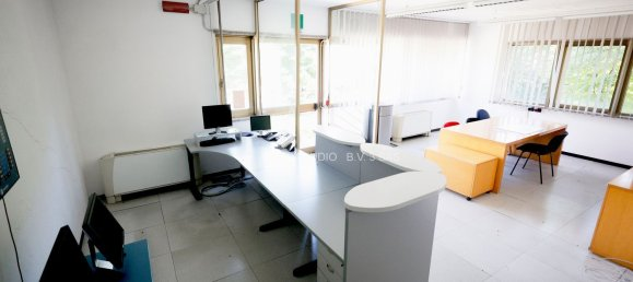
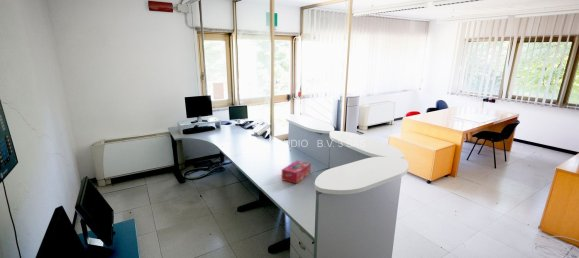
+ tissue box (296, 171)
